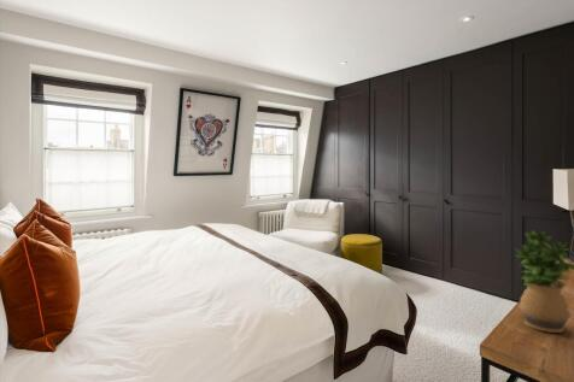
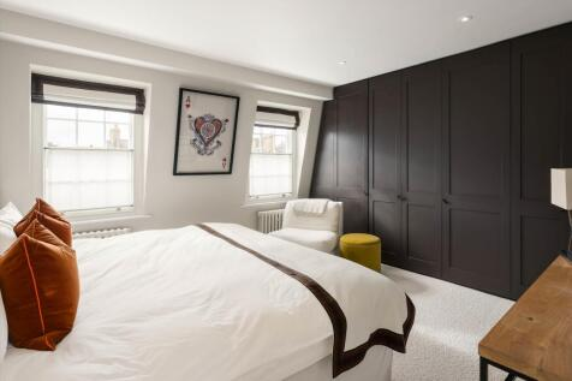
- potted plant (543, 278)
